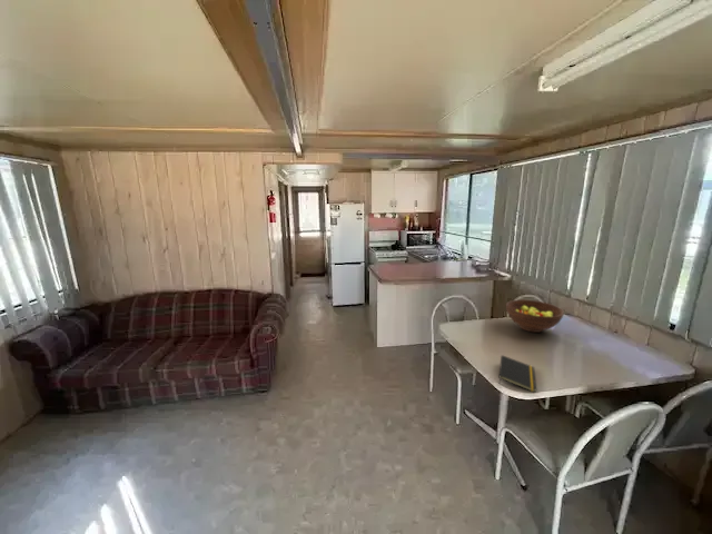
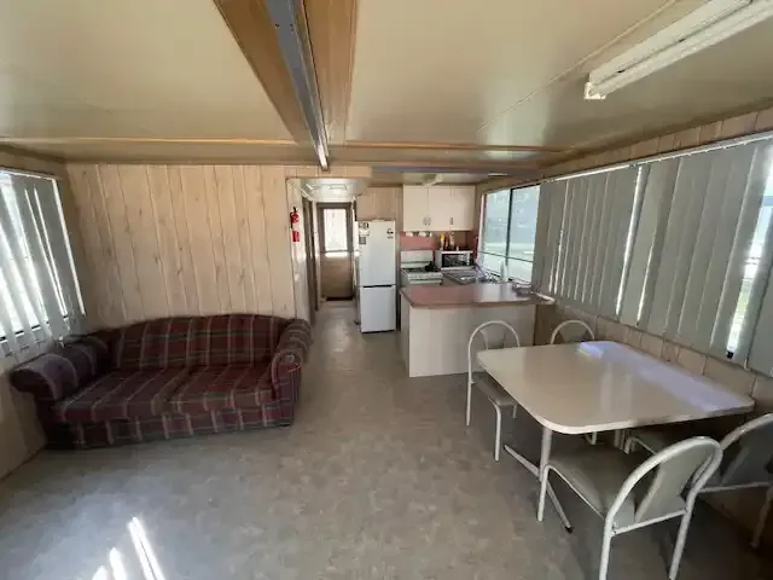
- fruit bowl (532, 318)
- notepad (516, 372)
